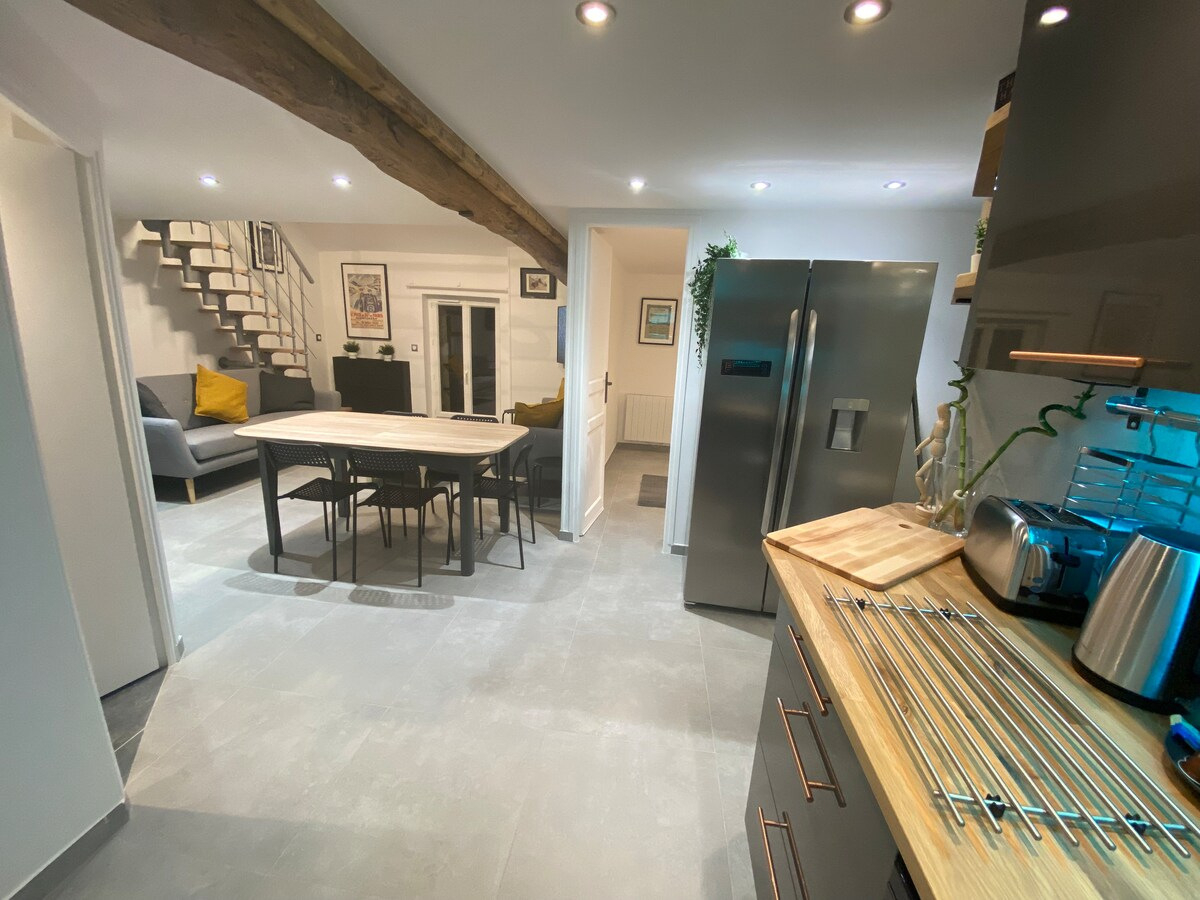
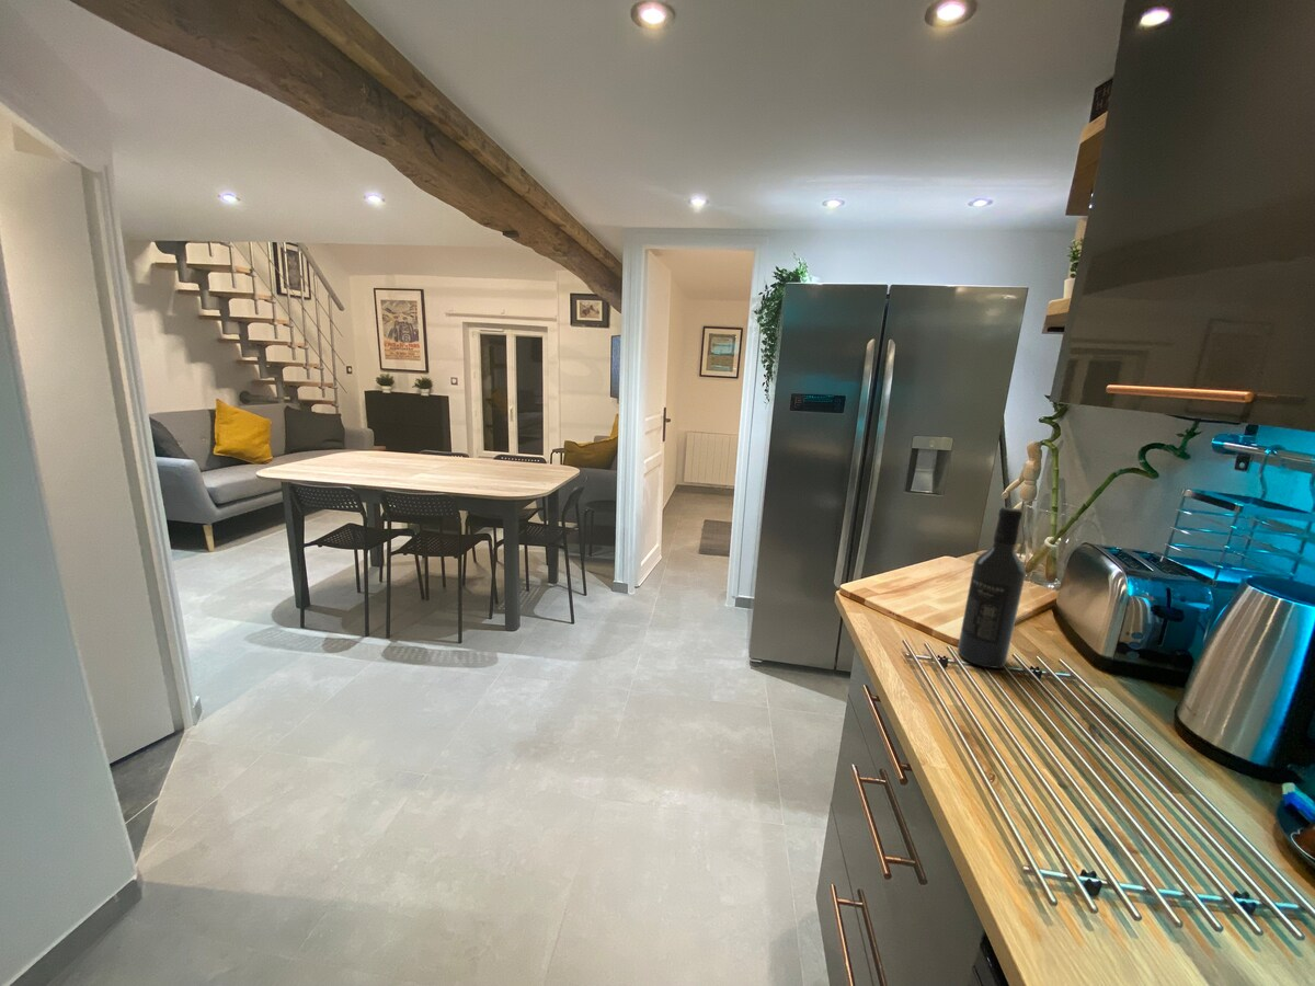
+ wine bottle (995, 586)
